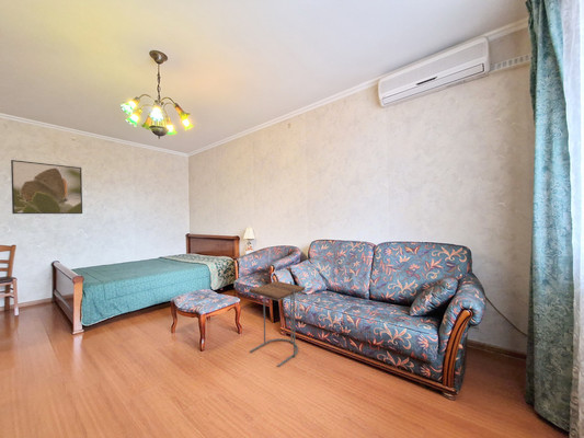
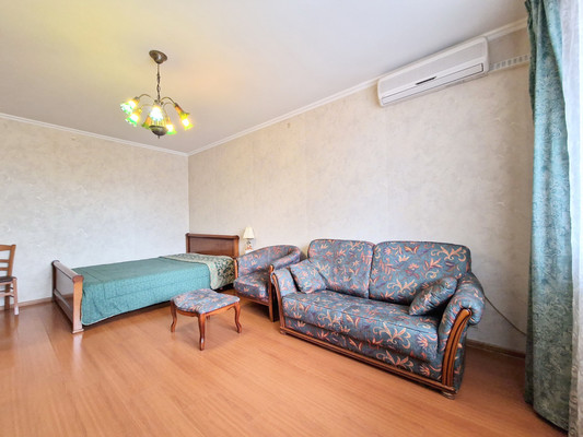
- side table (290, 318)
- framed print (49, 188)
